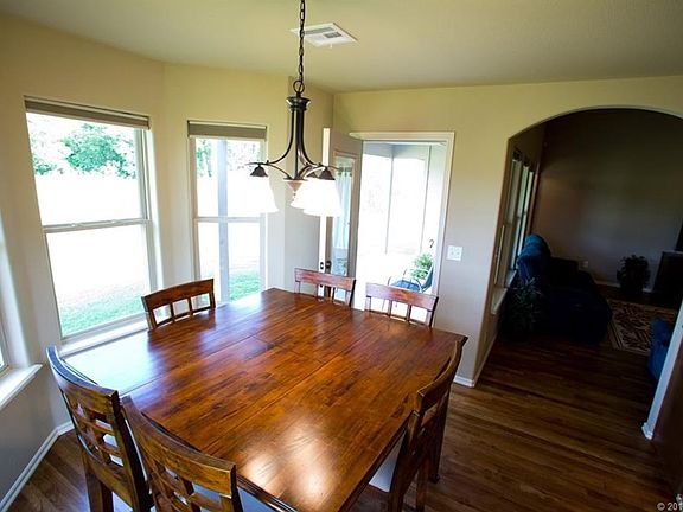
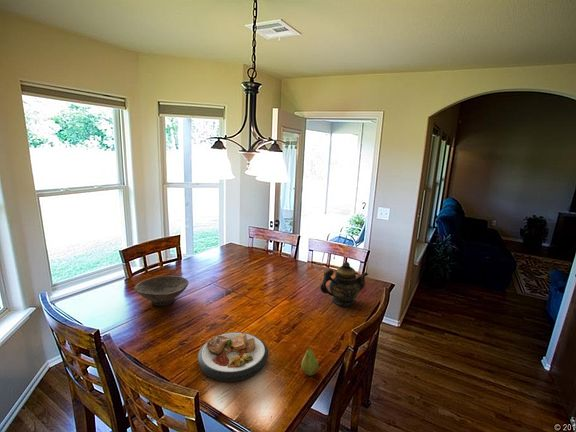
+ teapot (344, 281)
+ plate (233, 351)
+ bowl (163, 292)
+ fruit (310, 359)
